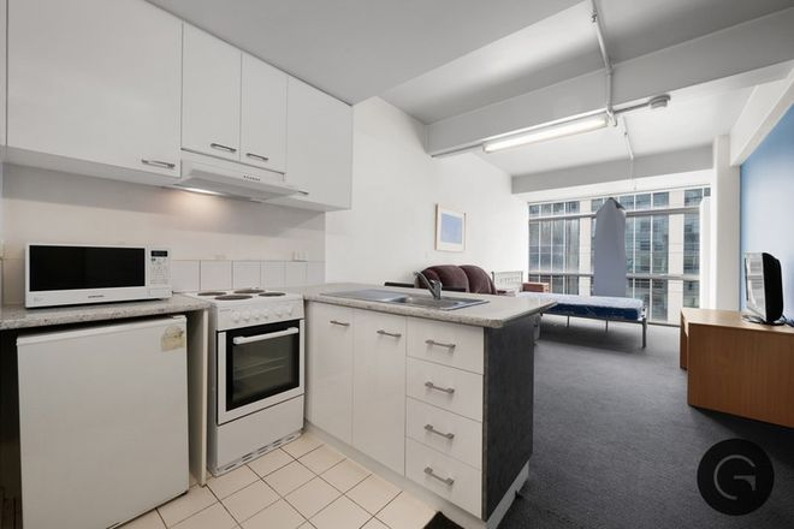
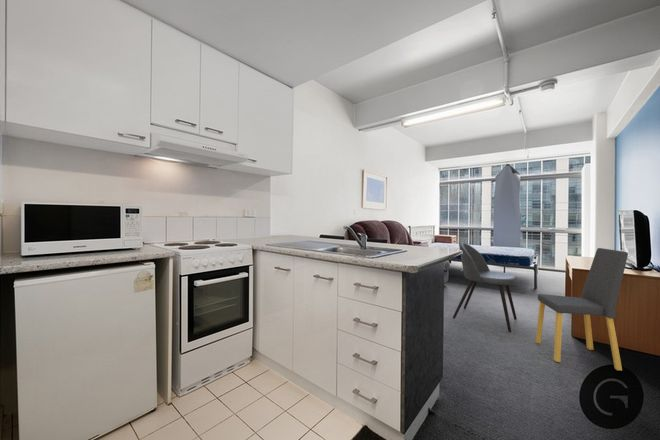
+ dining chair (576, 302)
+ dining chair (484, 281)
